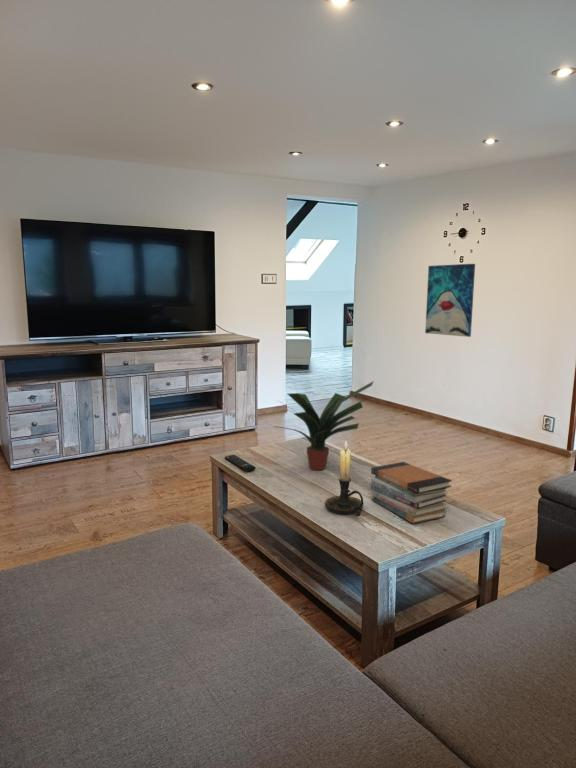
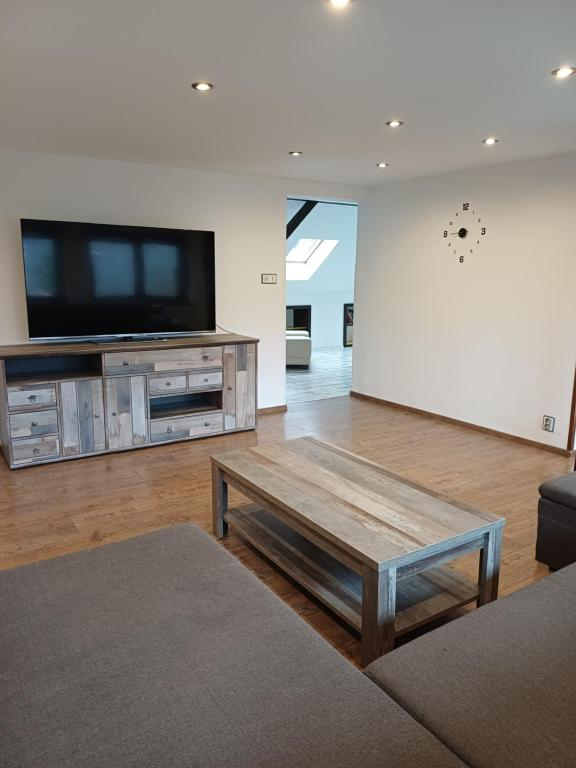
- book stack (408, 490)
- potted plant (323, 424)
- wall art (449, 300)
- candle holder (348, 476)
- remote control (239, 462)
